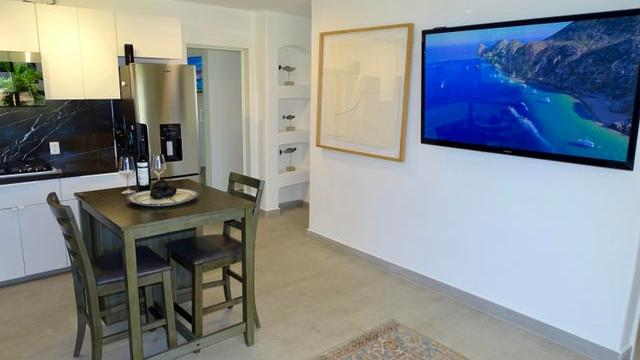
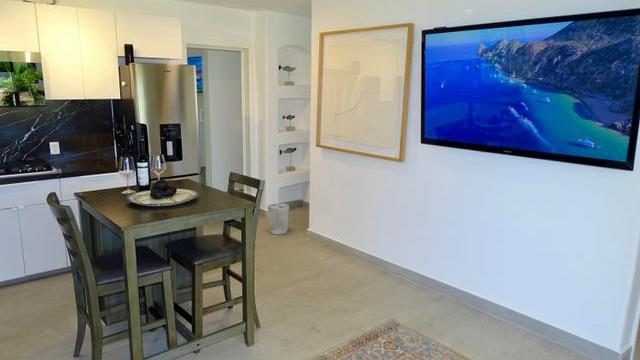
+ wastebasket (278, 219)
